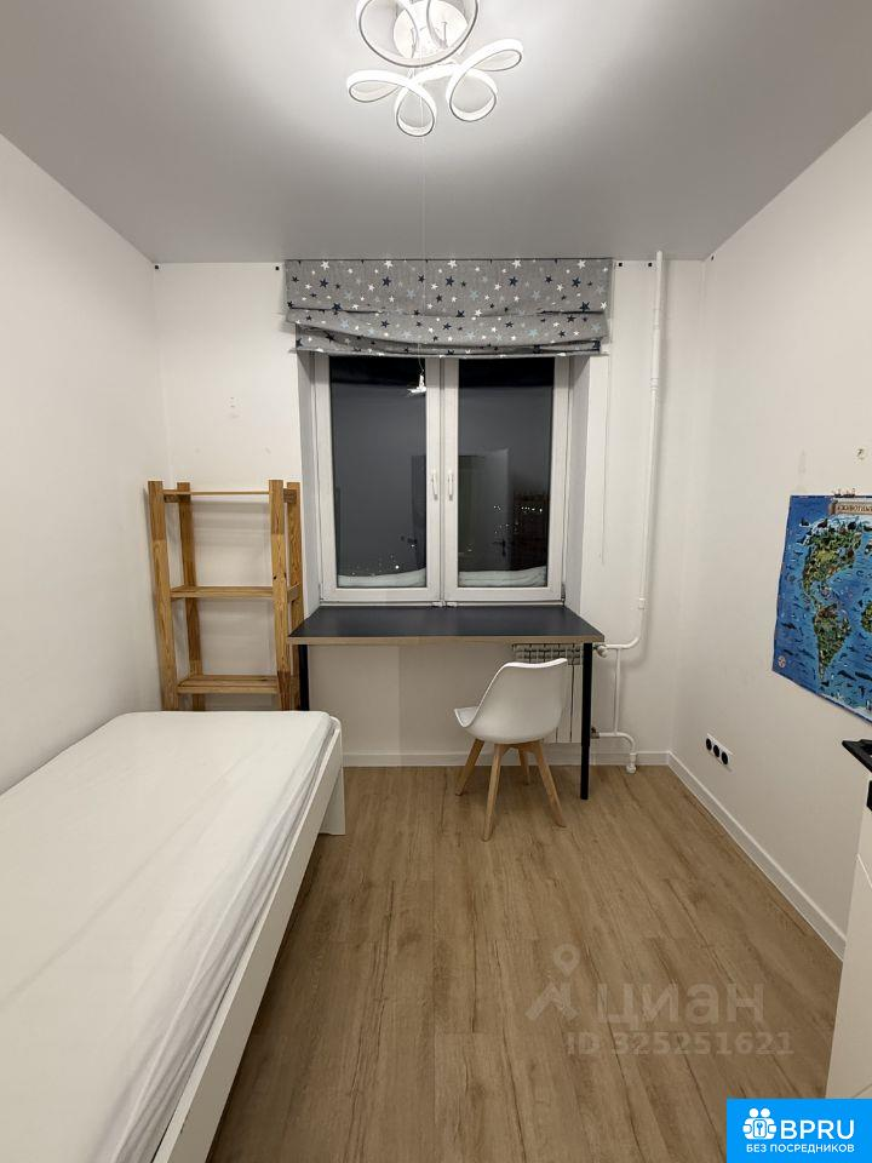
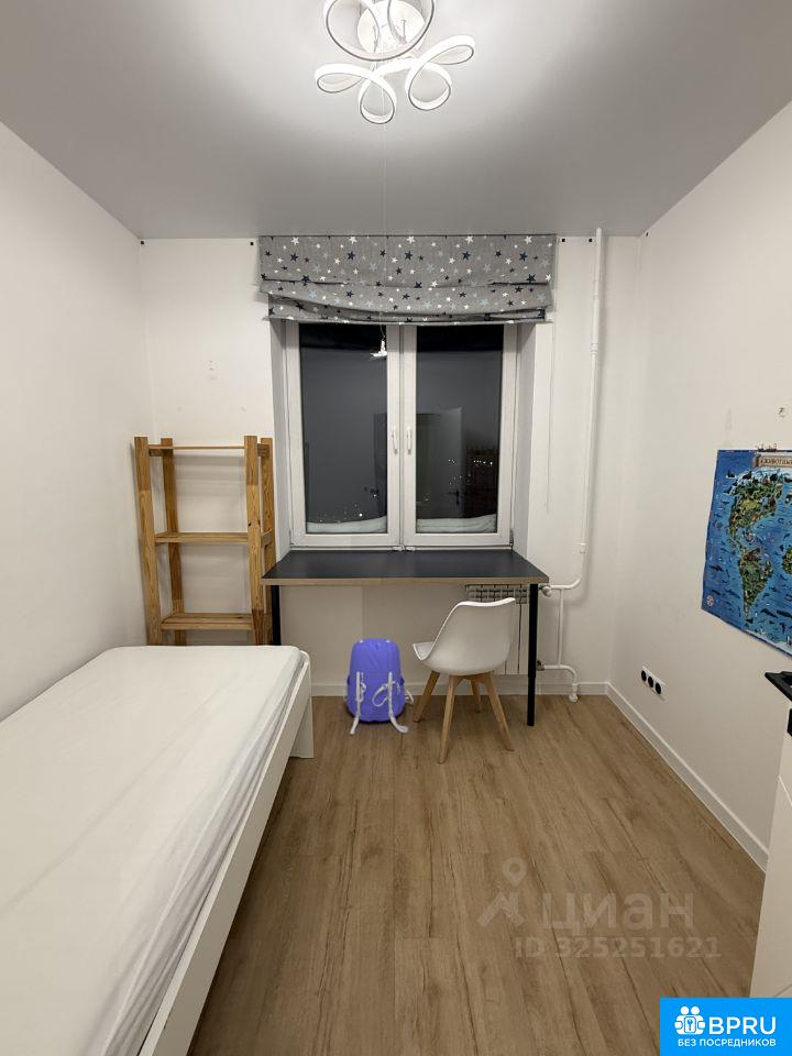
+ backpack (376, 679)
